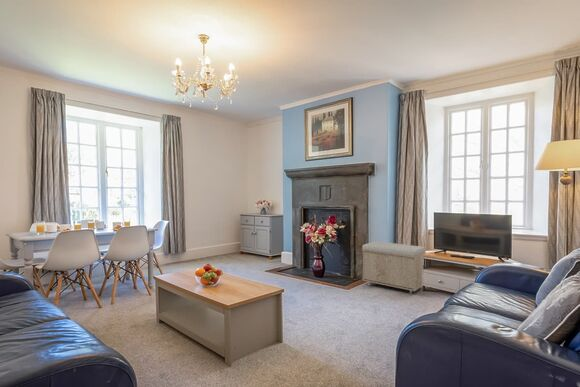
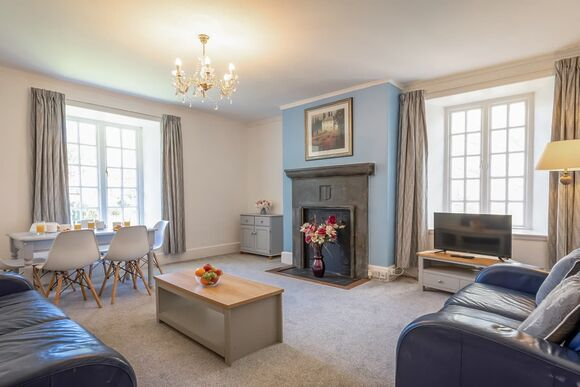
- storage bench (393, 266)
